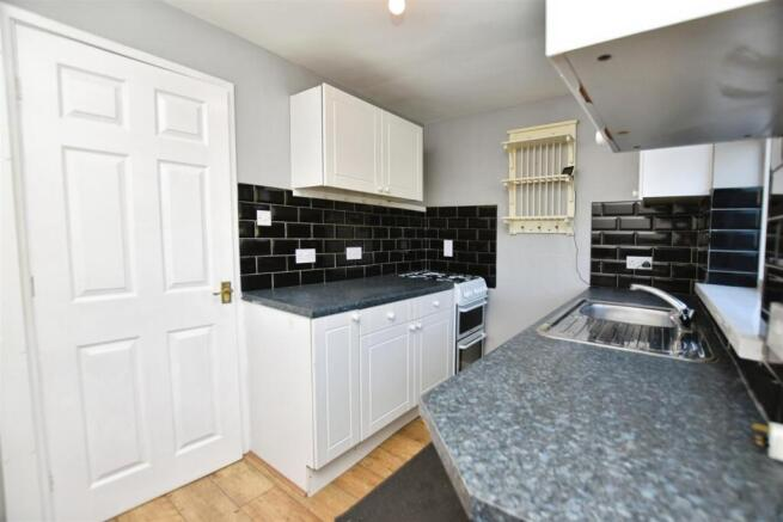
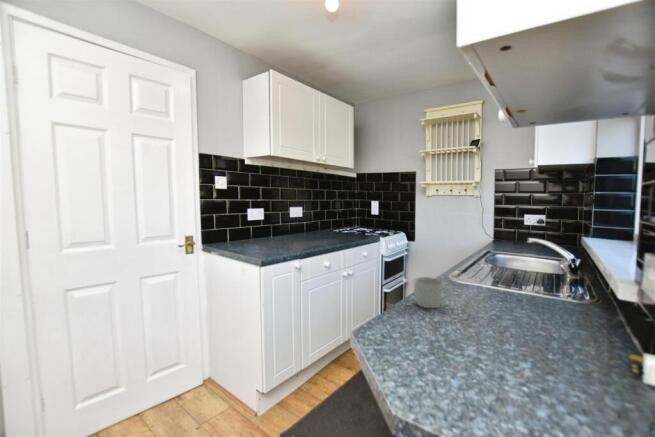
+ mug (432, 293)
